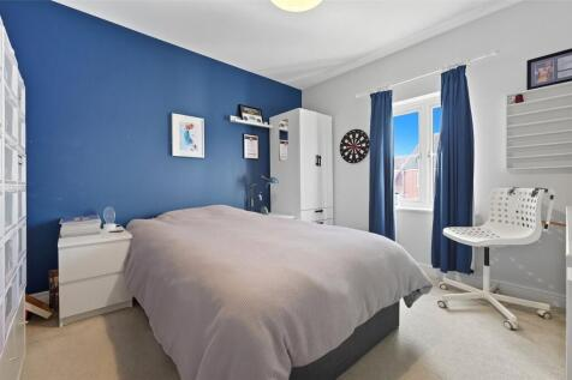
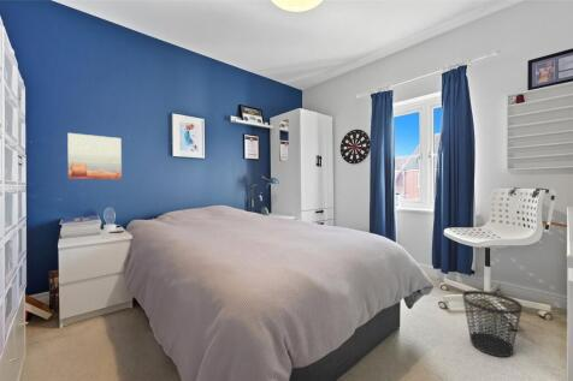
+ wall art (95, 157)
+ wastebasket (490, 323)
